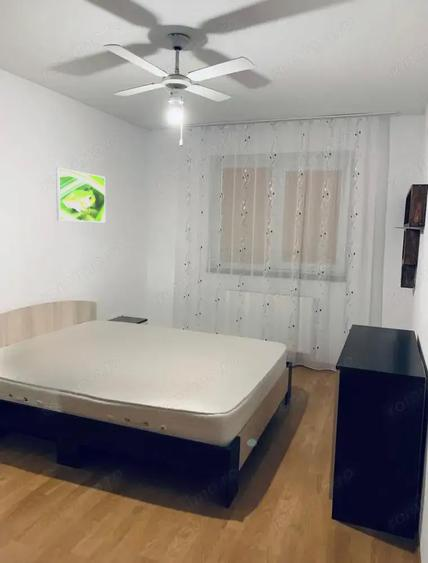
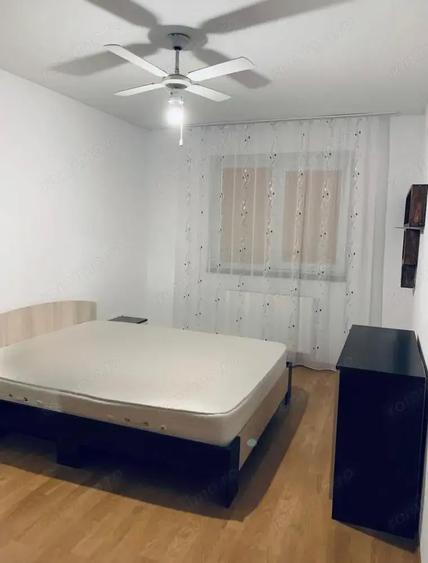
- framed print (82, 197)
